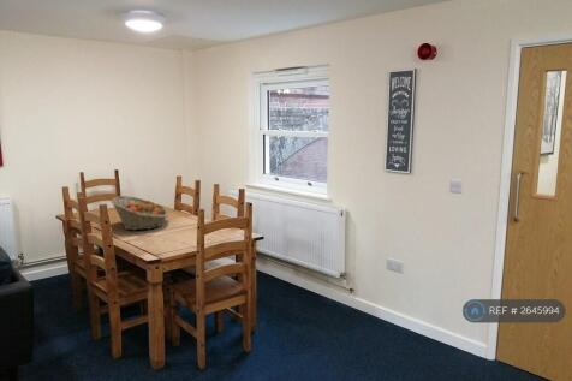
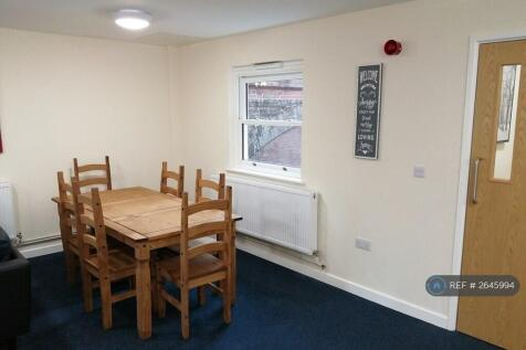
- fruit basket (141, 210)
